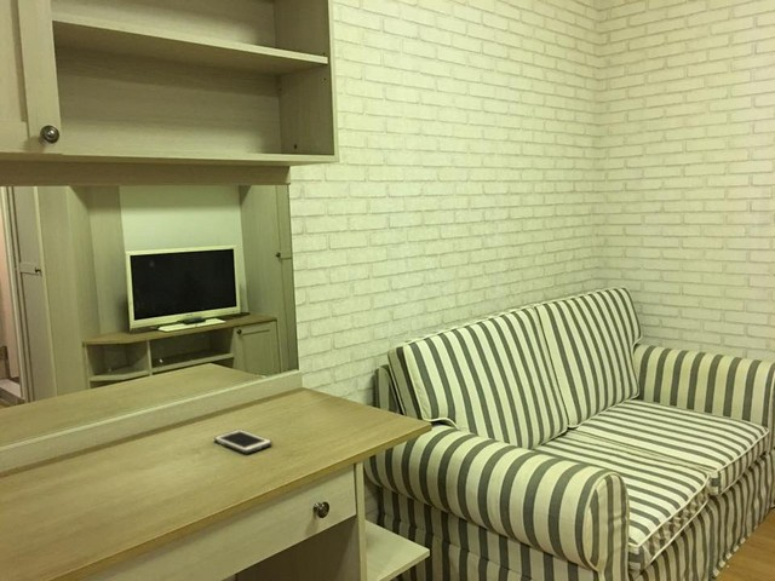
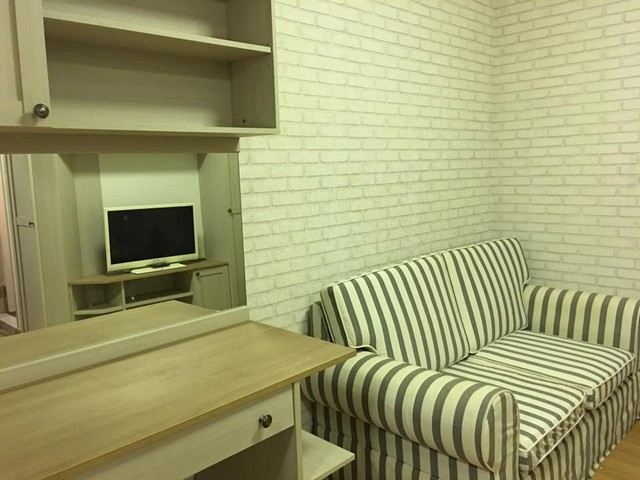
- cell phone (242, 441)
